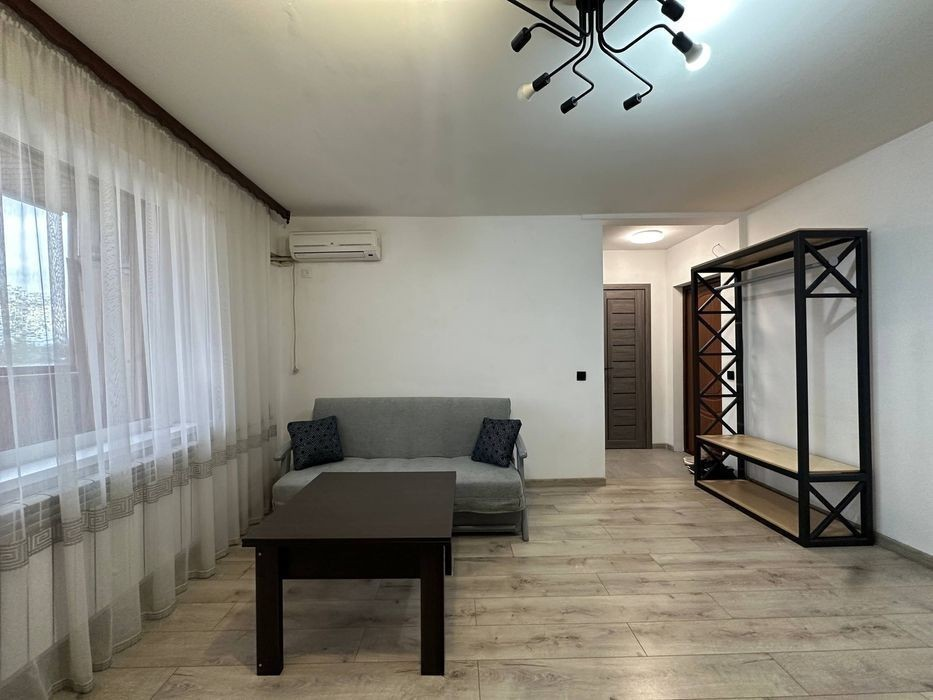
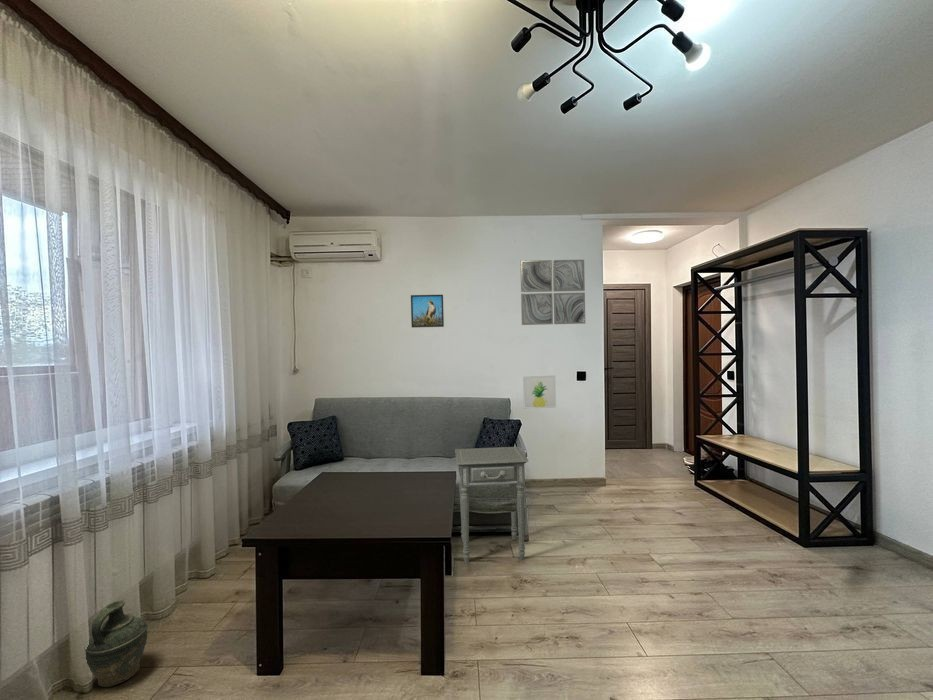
+ ceramic jug (117, 639)
+ wall art (539, 391)
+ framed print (427, 311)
+ side table (485, 484)
+ wall art (553, 291)
